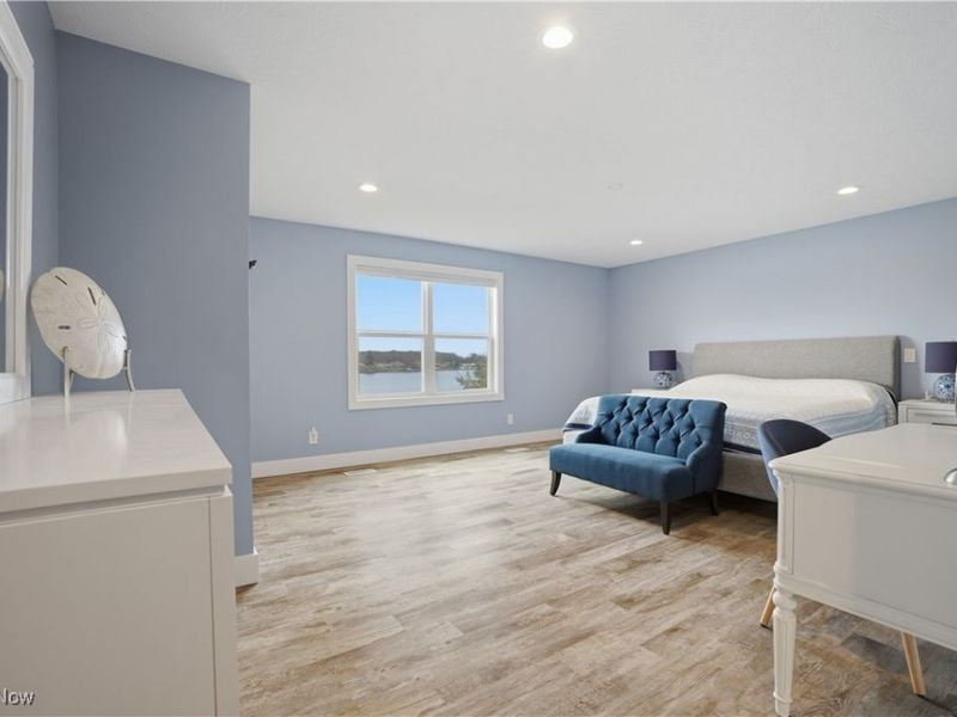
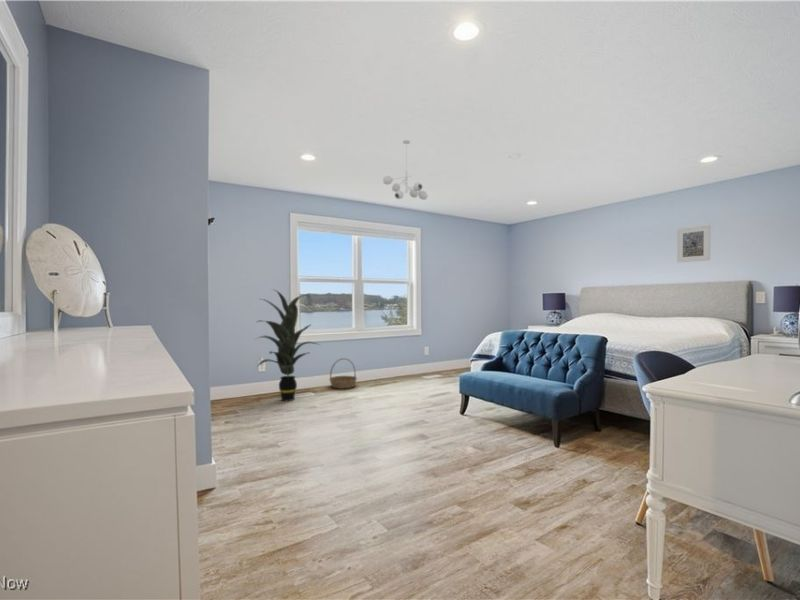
+ indoor plant (283, 344)
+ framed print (693, 244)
+ basket (343, 376)
+ ceiling light fixture (406, 172)
